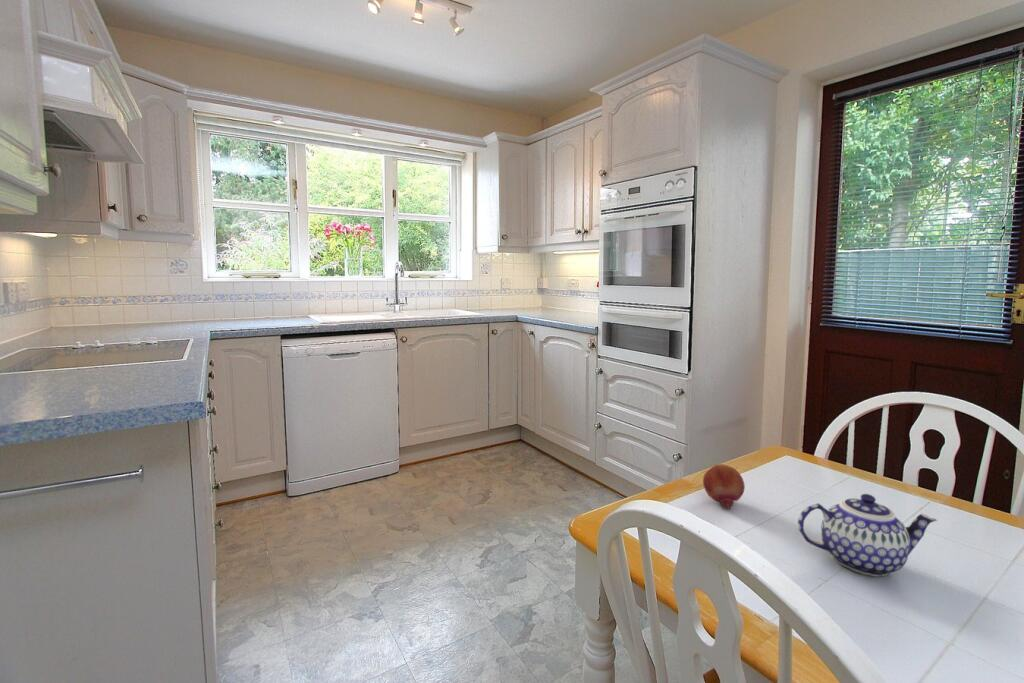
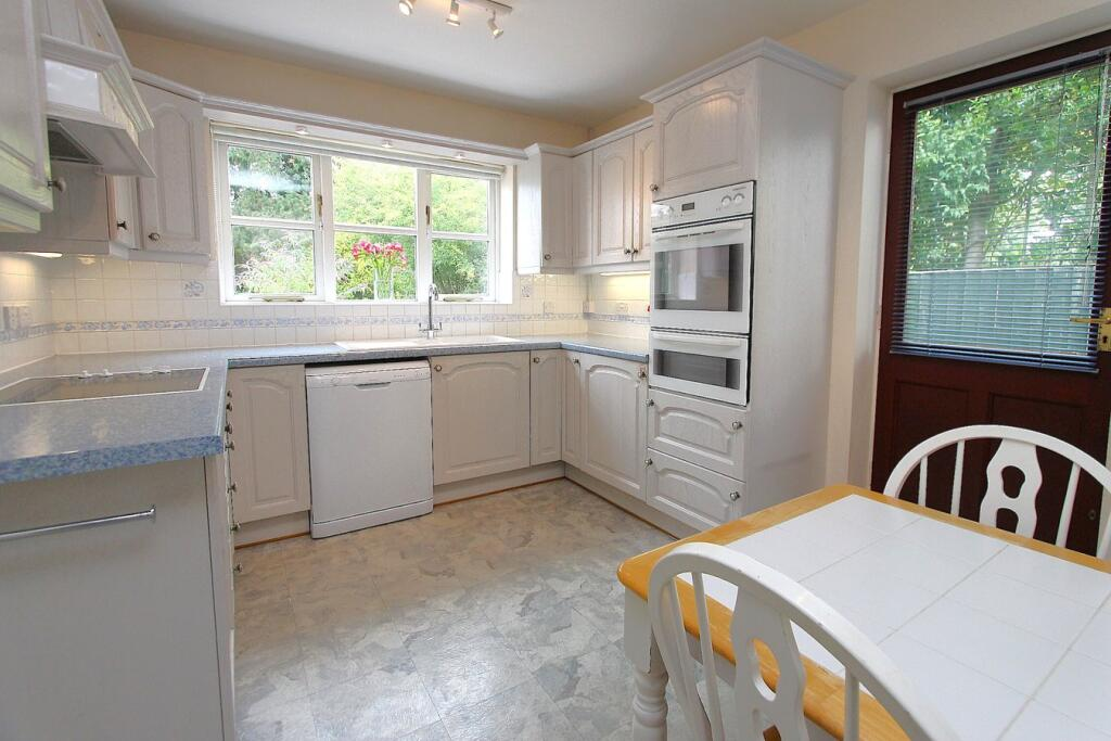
- fruit (724, 483)
- teapot (864, 529)
